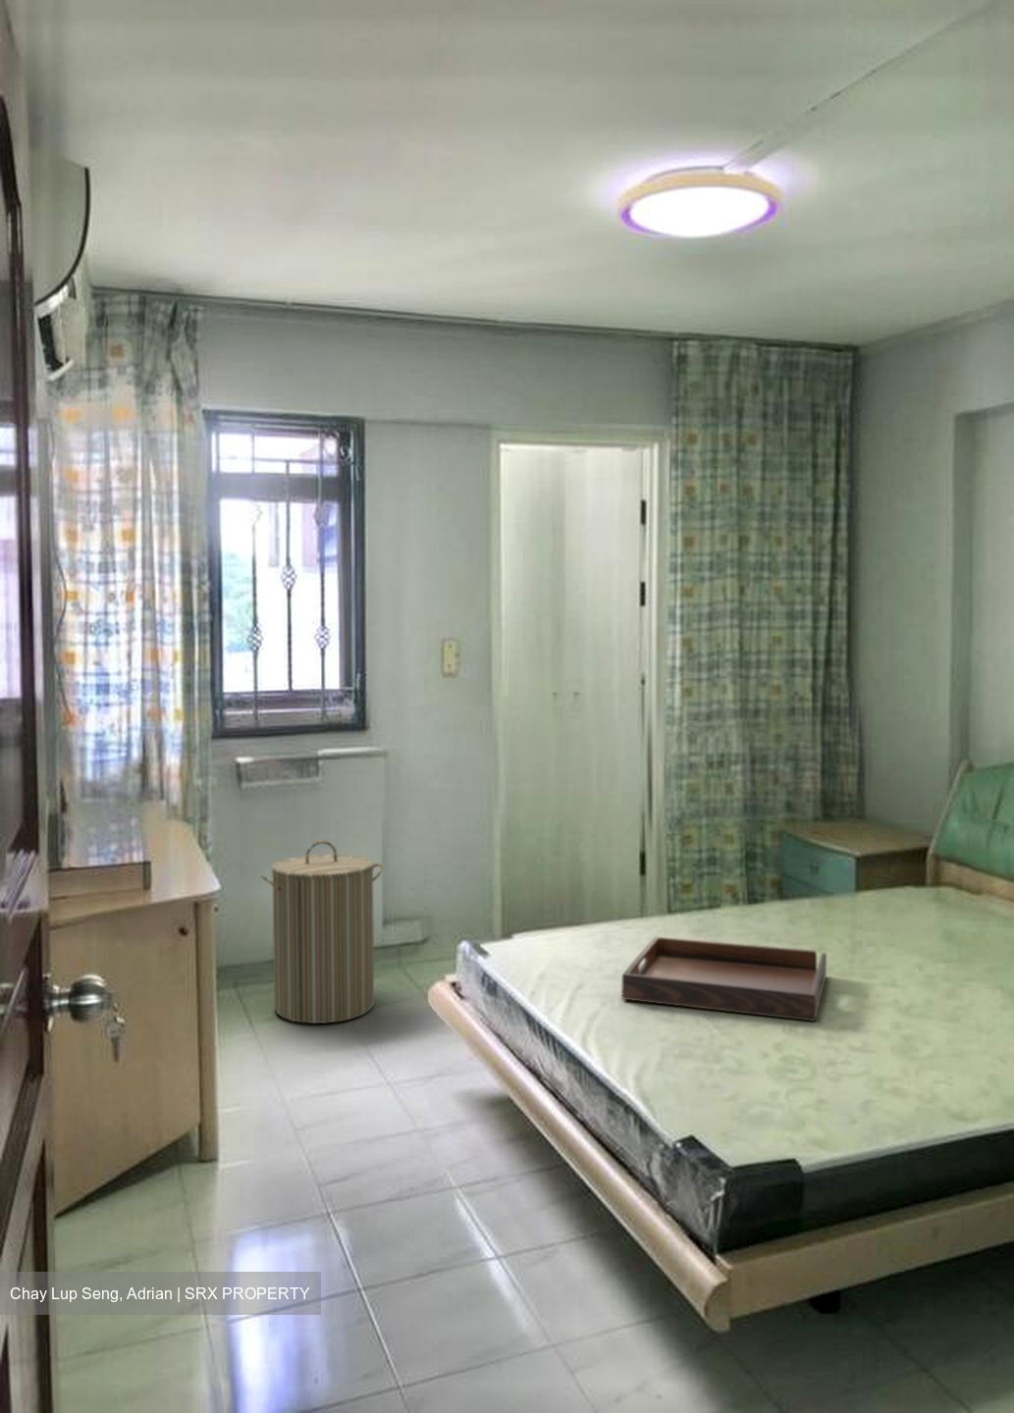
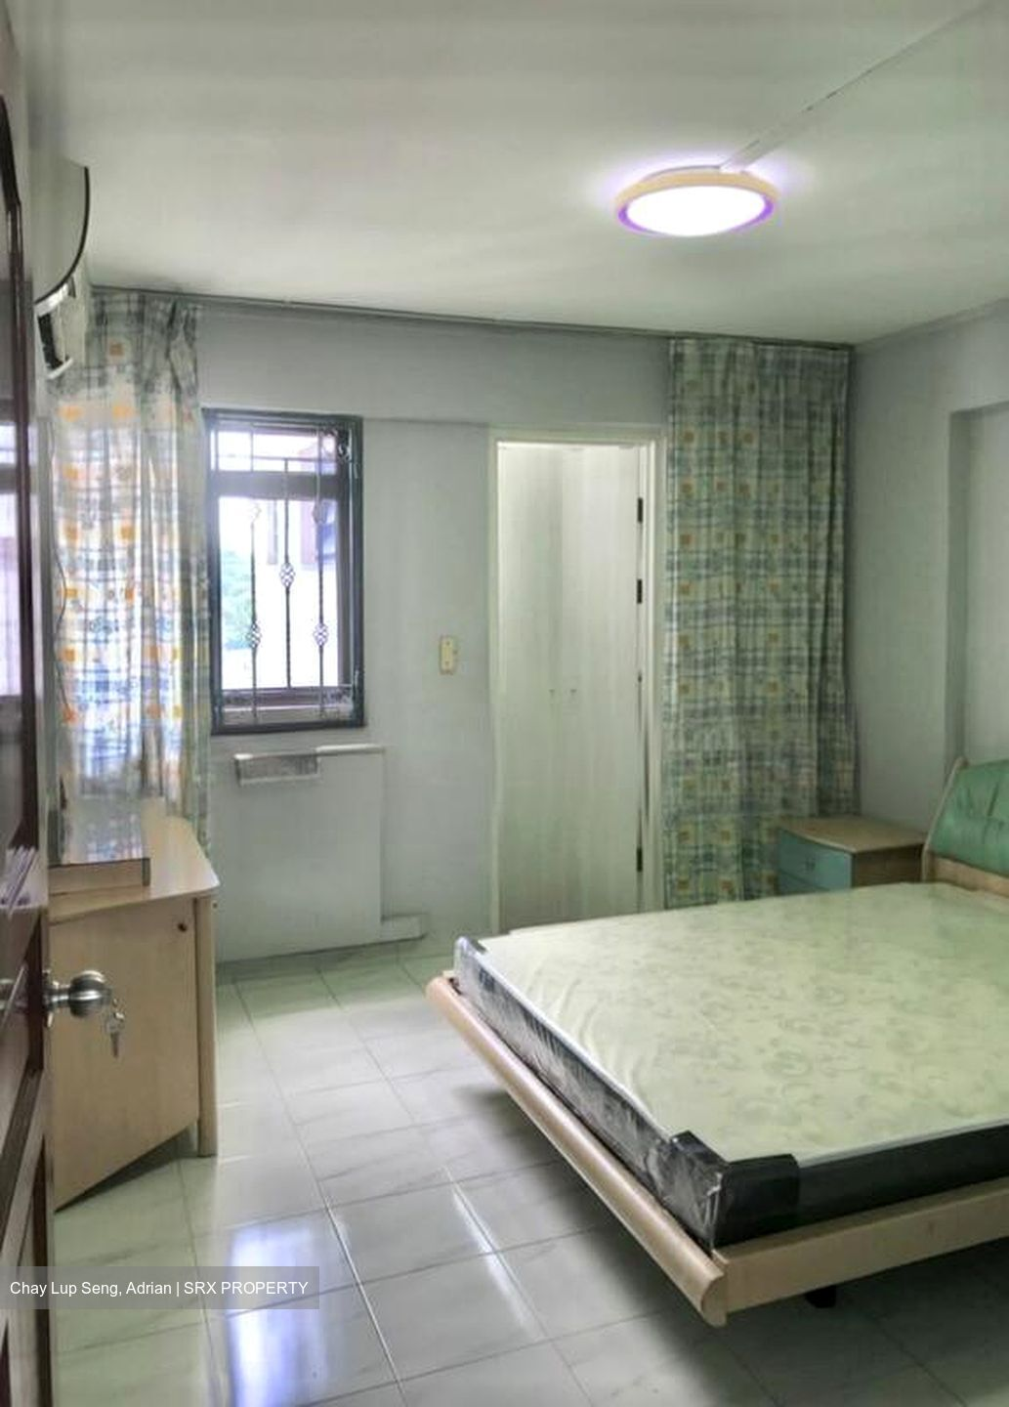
- laundry hamper (324, 925)
- serving tray (728, 974)
